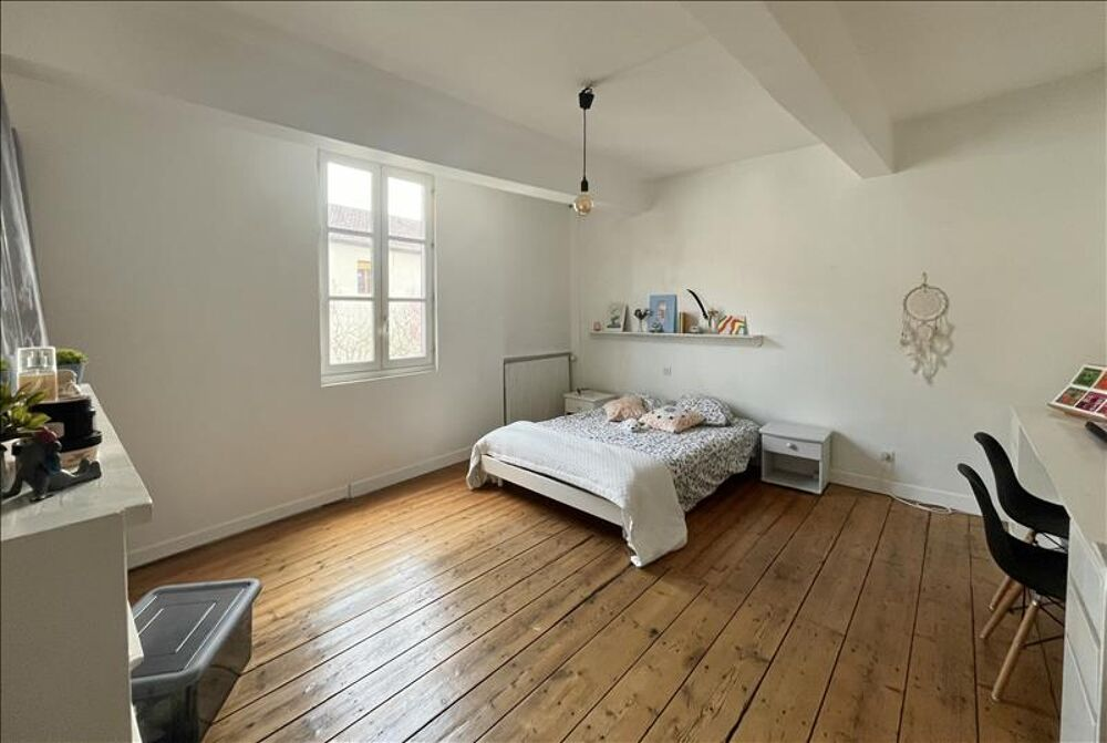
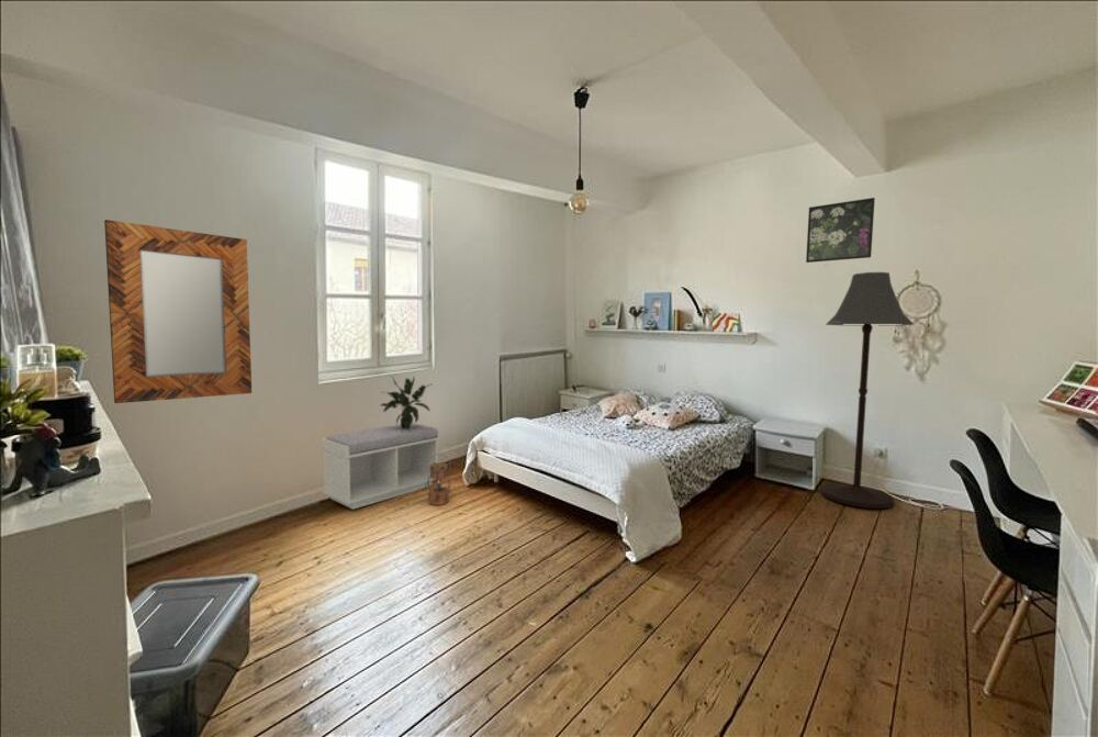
+ floor lamp (863, 387)
+ lantern (438, 477)
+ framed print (839, 231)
+ home mirror (184, 315)
+ potted plant (404, 401)
+ bench (383, 461)
